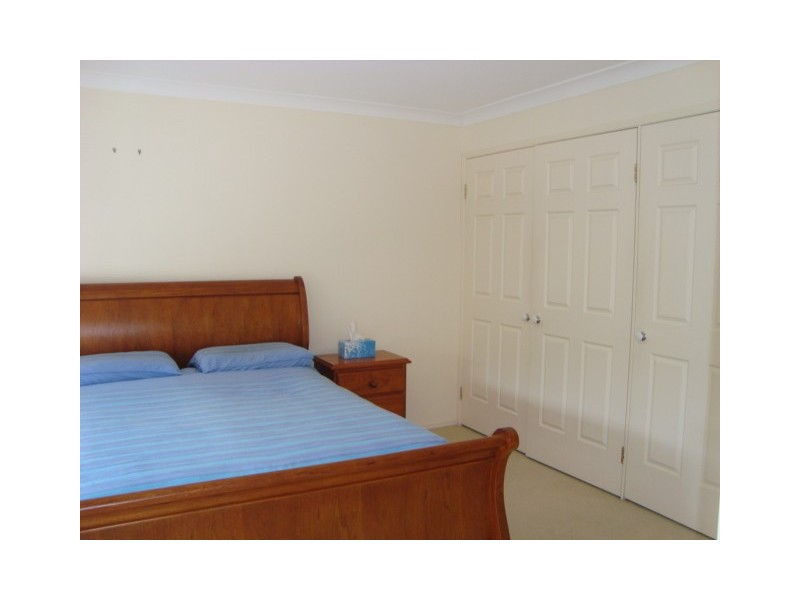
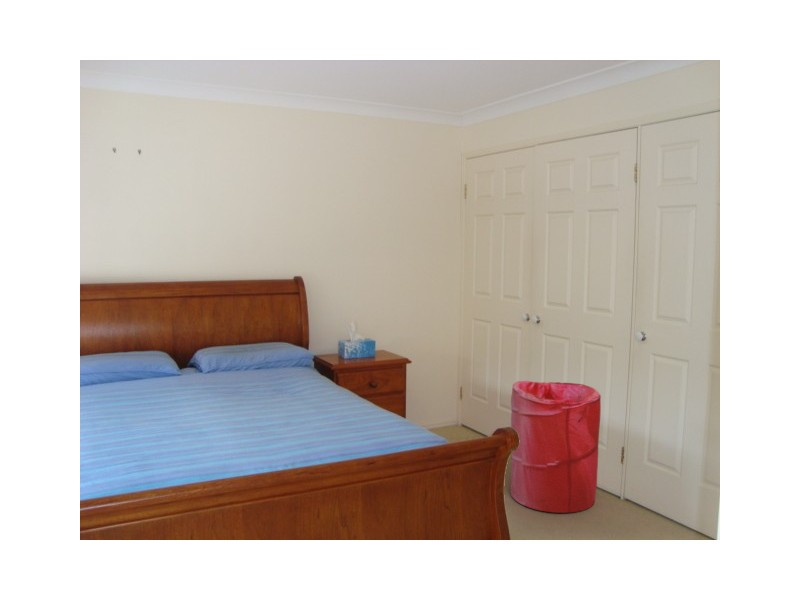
+ laundry hamper (554, 442)
